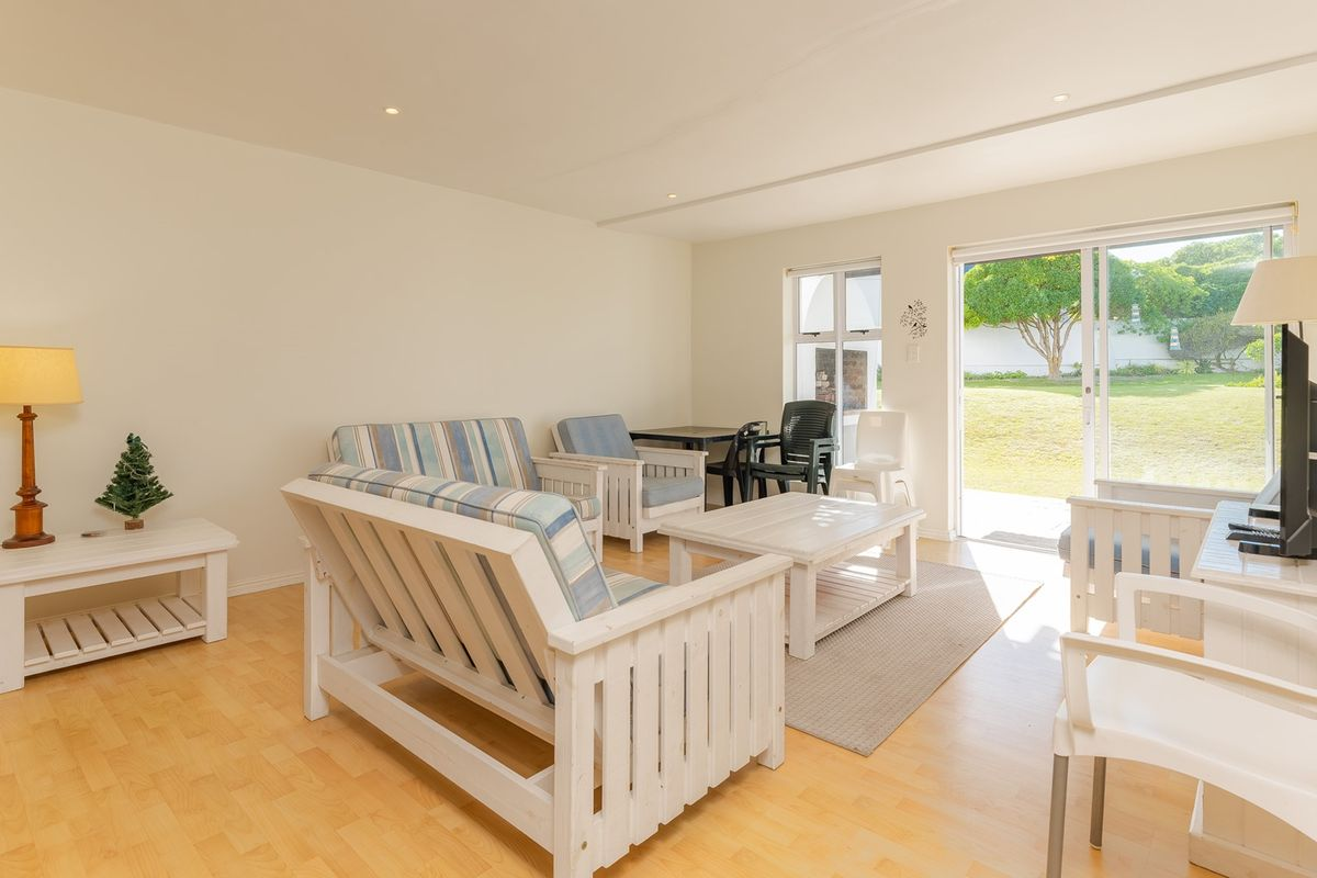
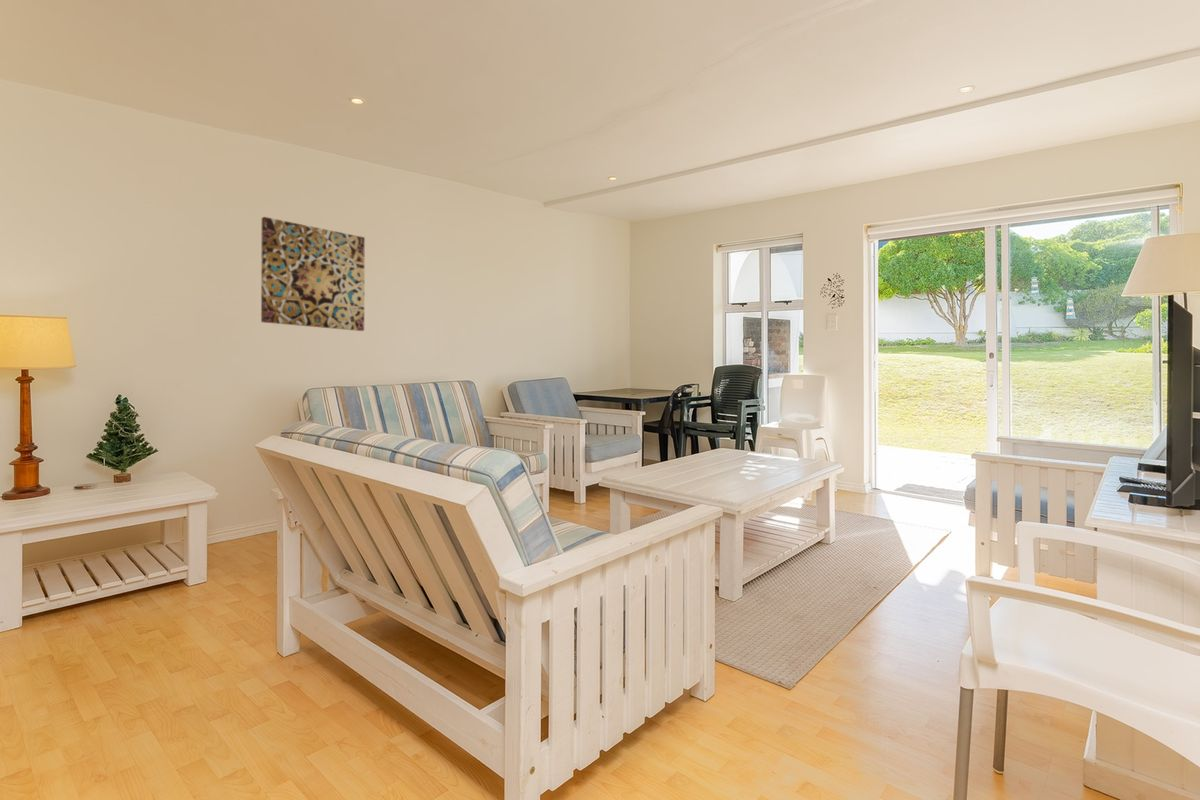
+ wall art (315, 277)
